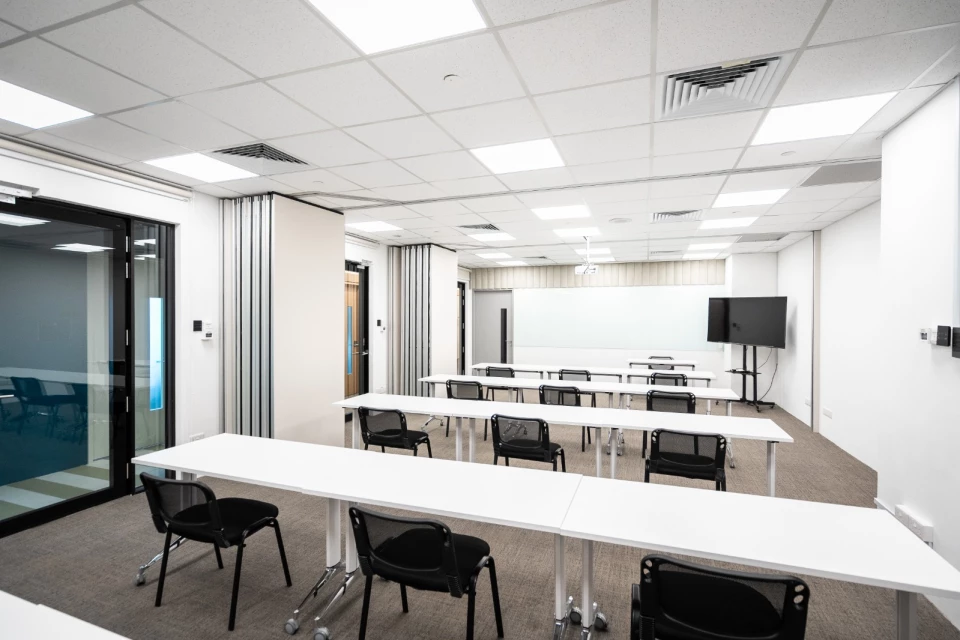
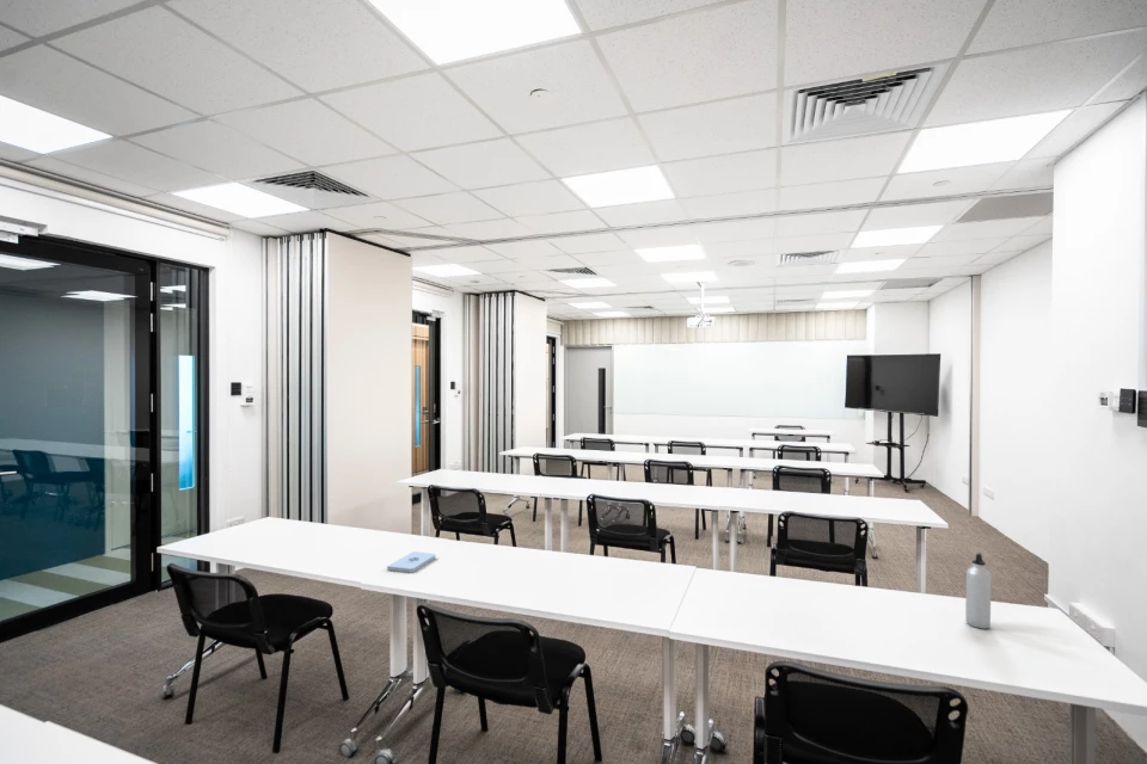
+ notepad (412, 561)
+ water bottle (977, 589)
